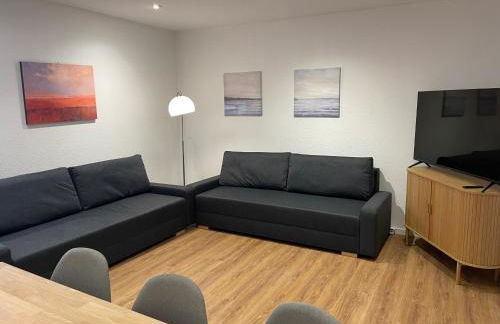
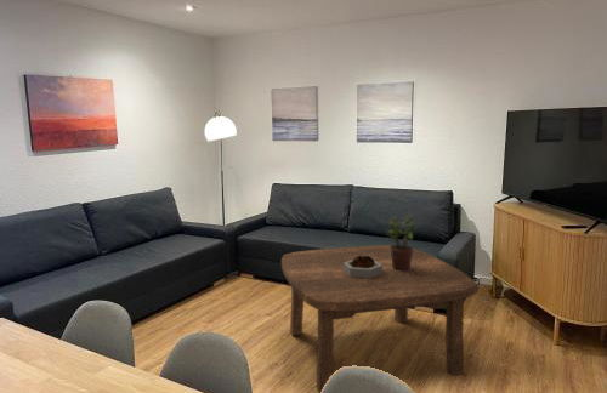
+ potted plant (403, 241)
+ decorative bowl (362, 262)
+ coffee table (368, 309)
